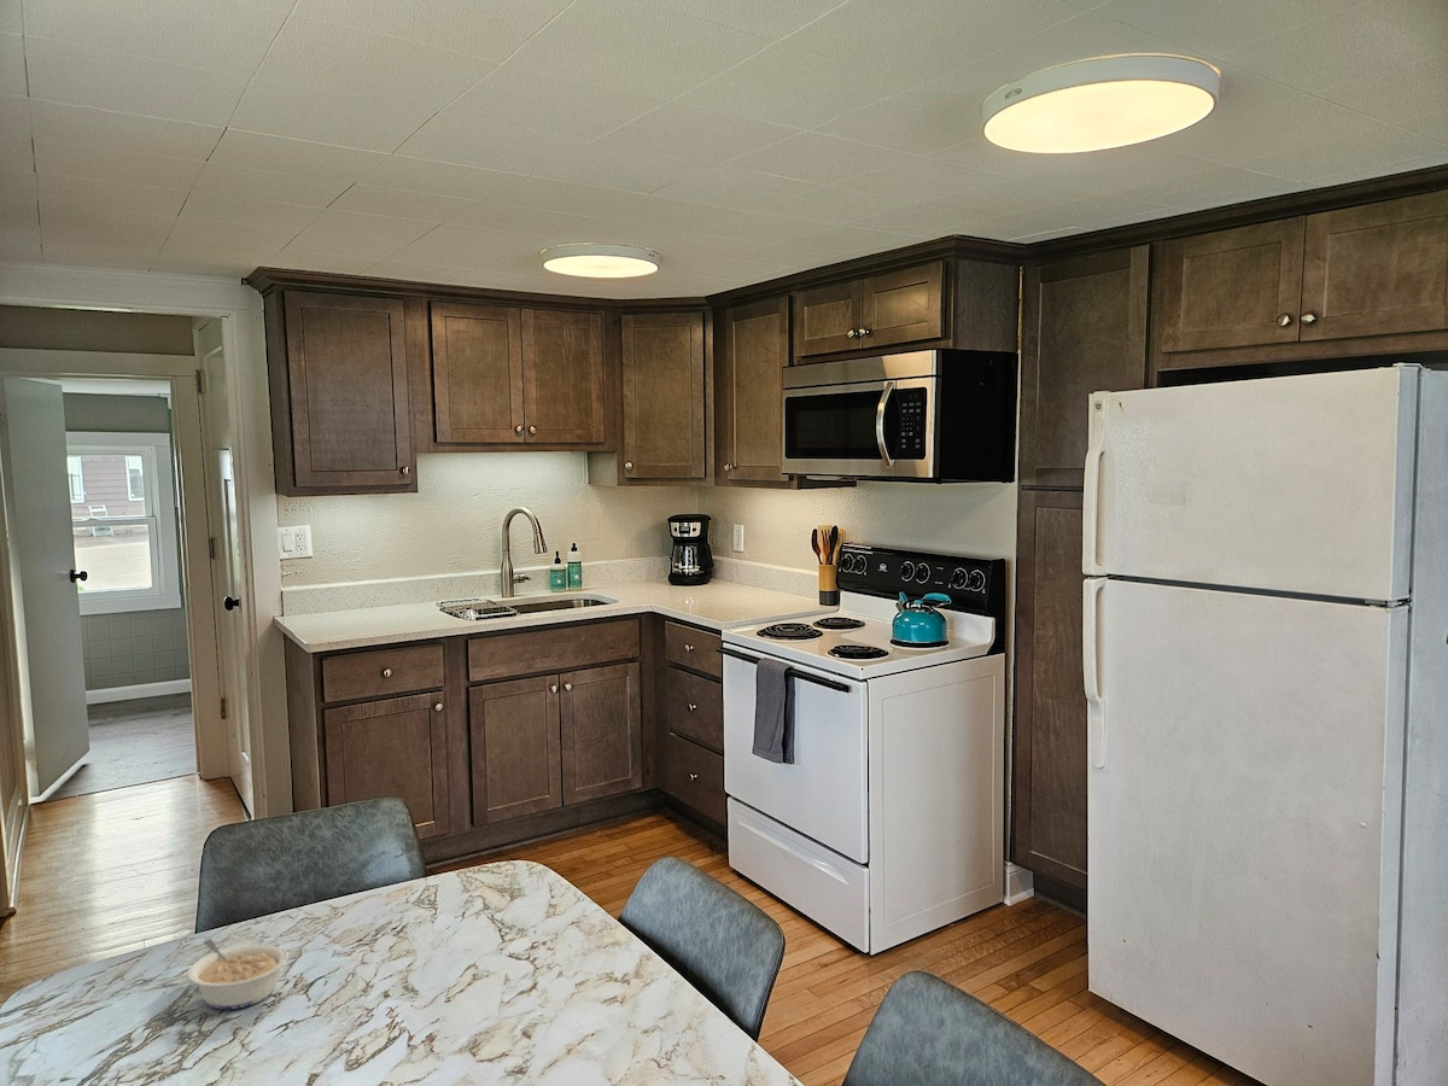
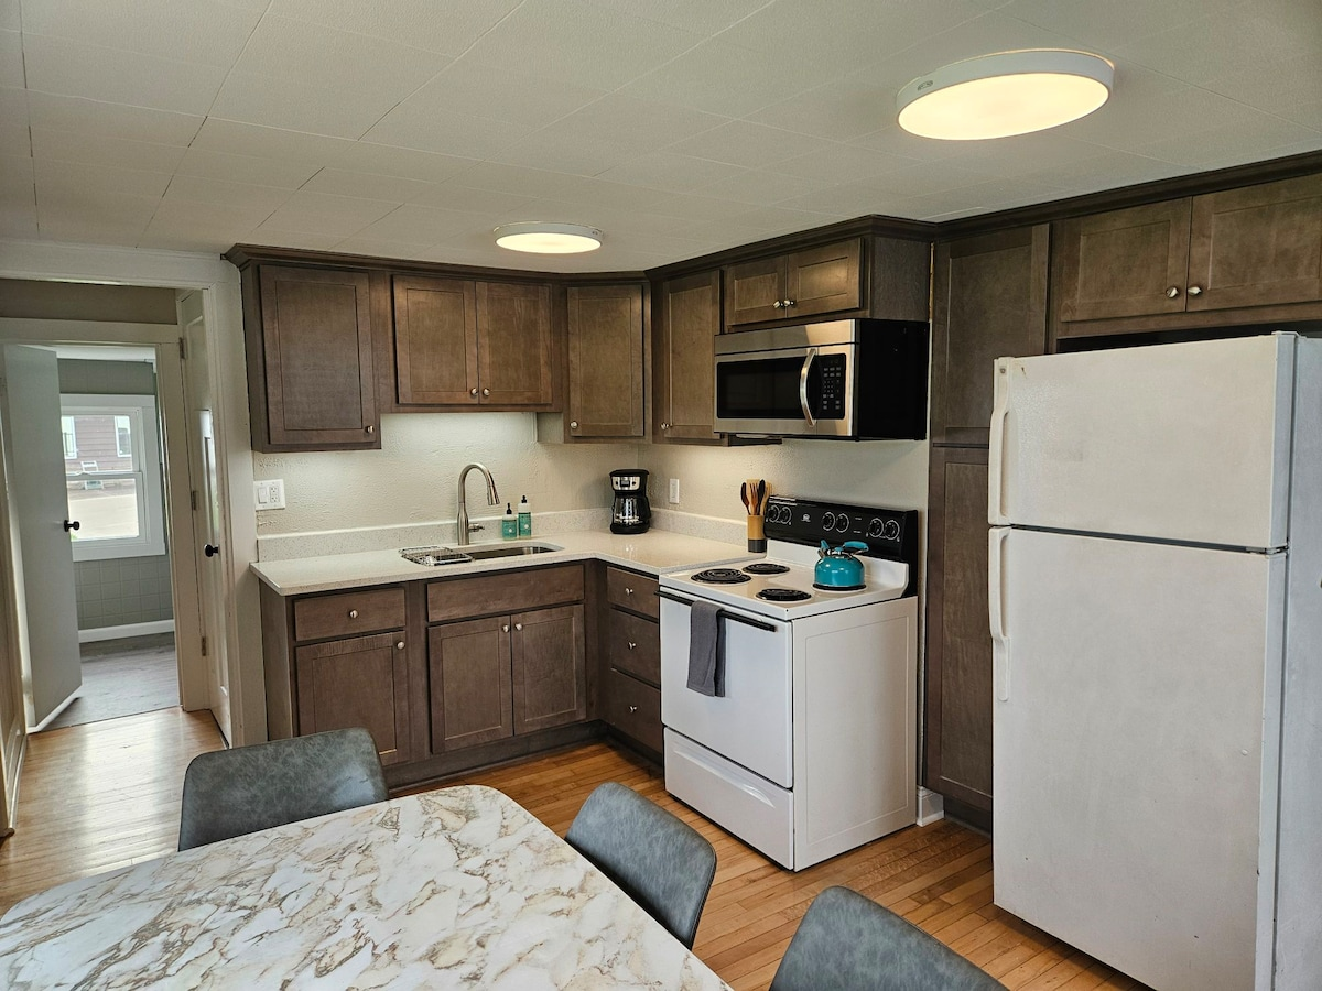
- legume (235, 975)
